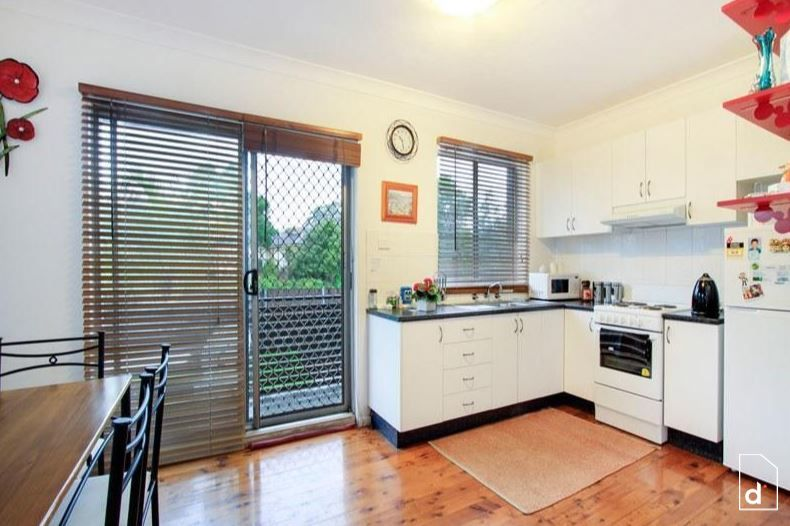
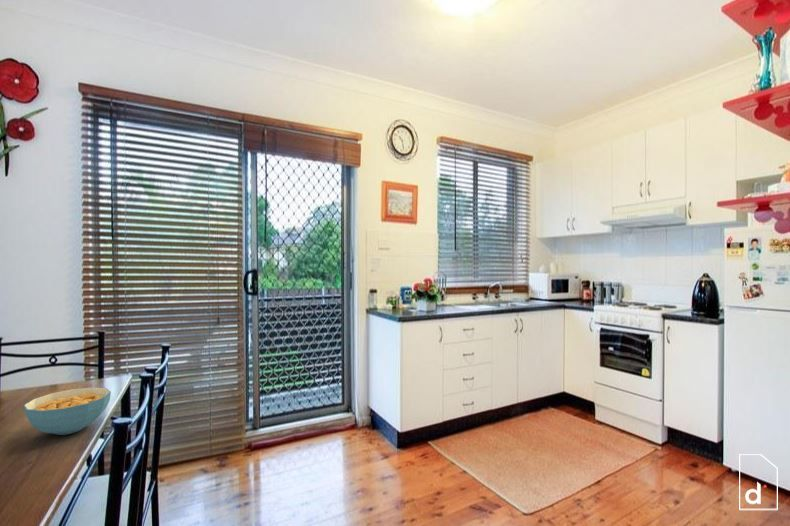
+ cereal bowl (69, 414)
